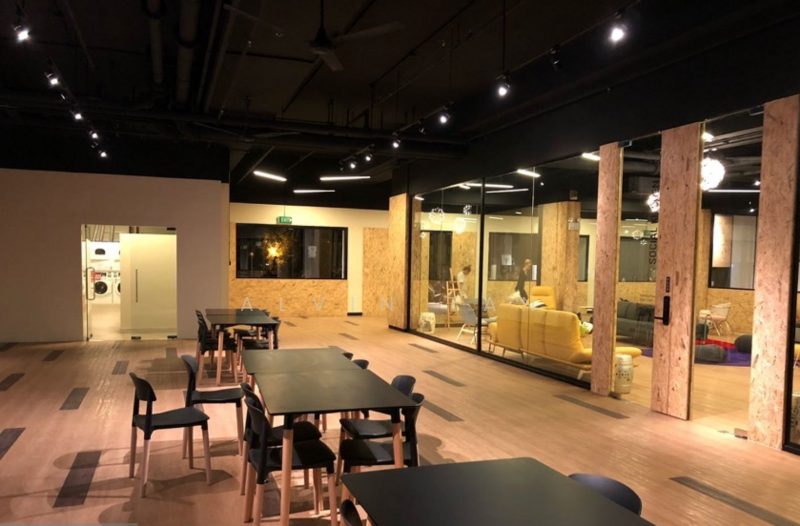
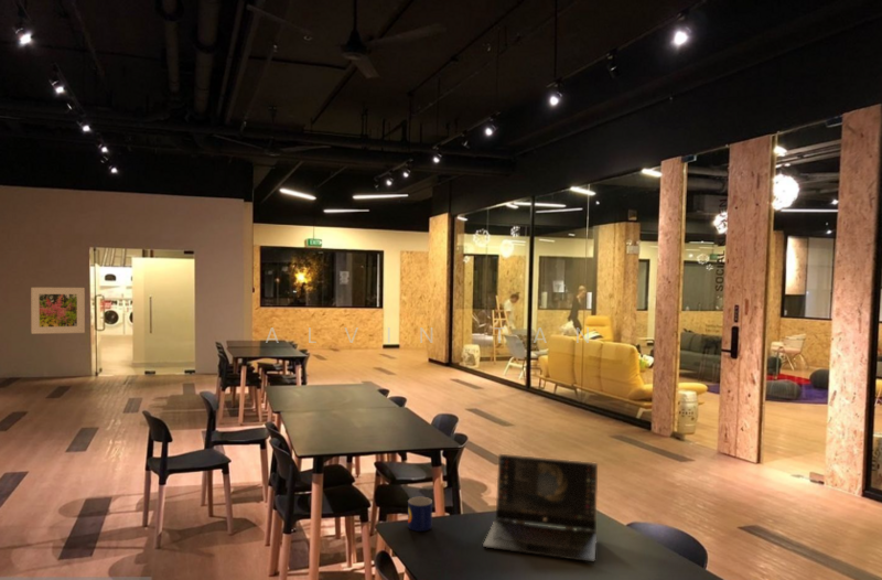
+ laptop (542, 505)
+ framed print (57, 310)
+ mug (420, 515)
